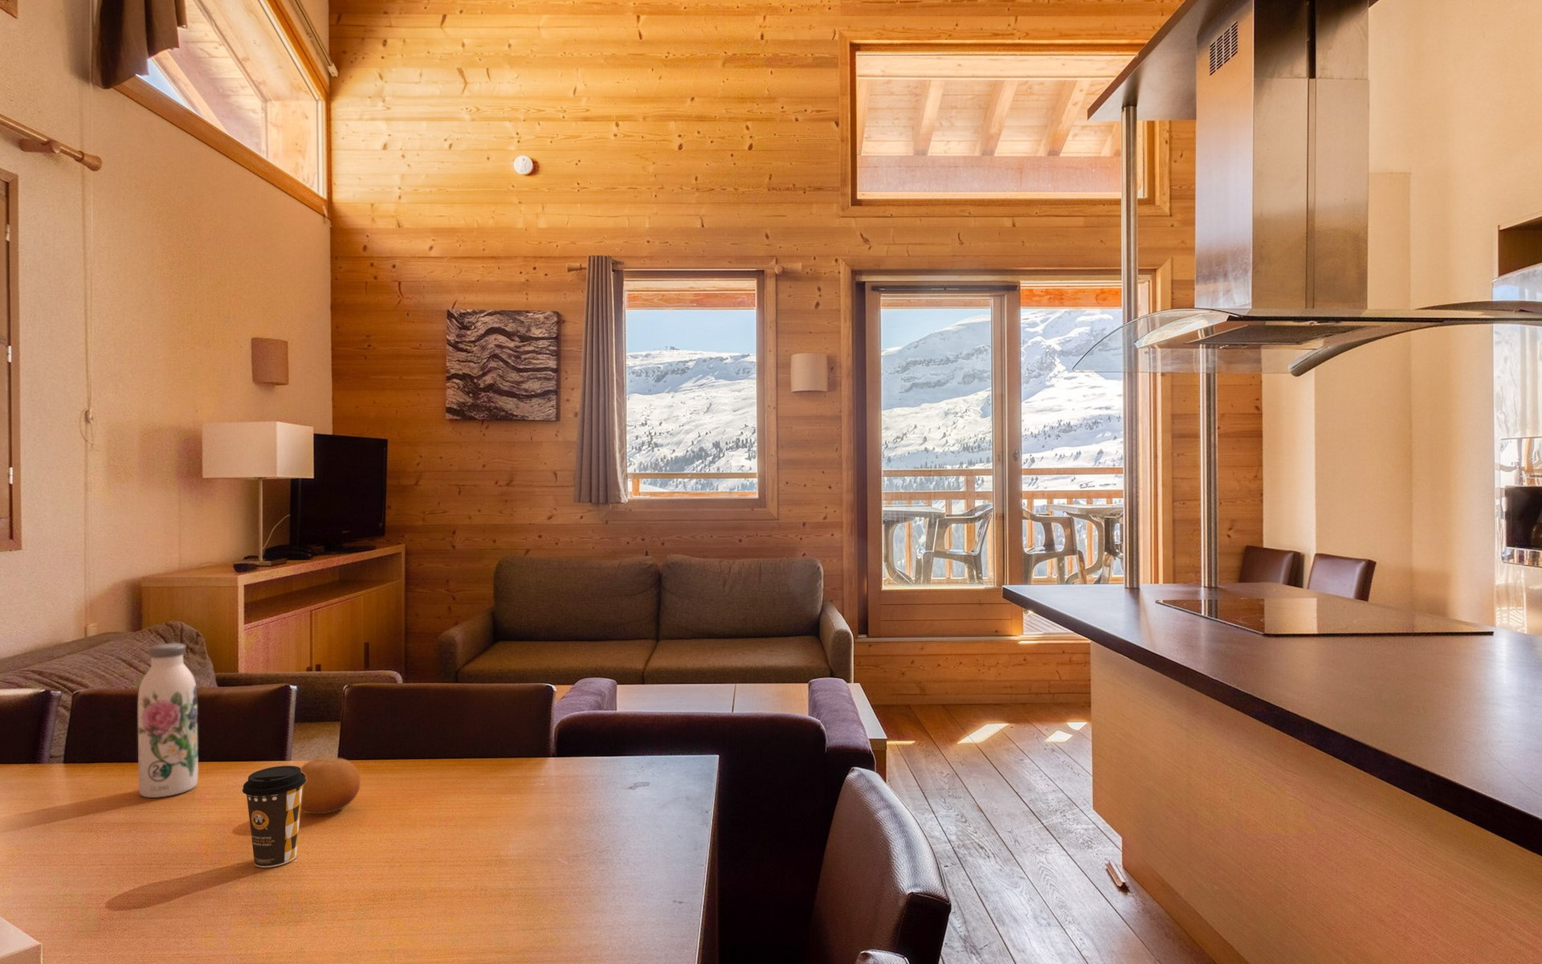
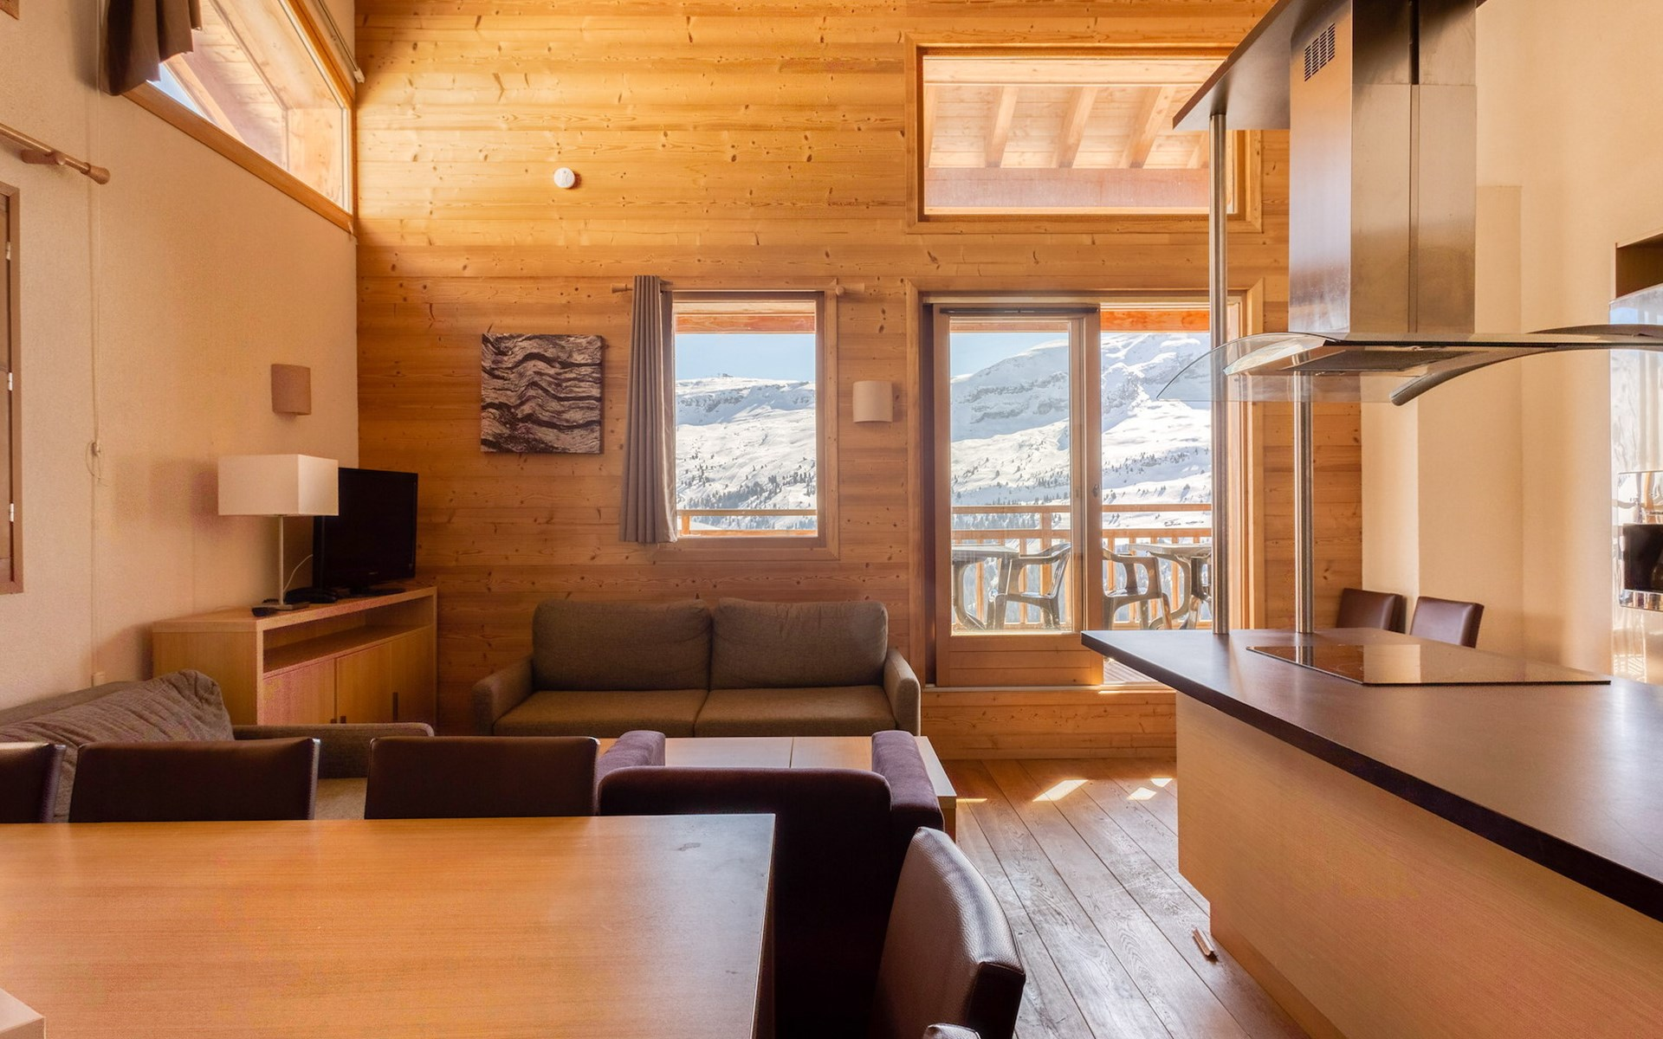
- water bottle (168, 716)
- coffee cup (274, 816)
- fruit (326, 784)
